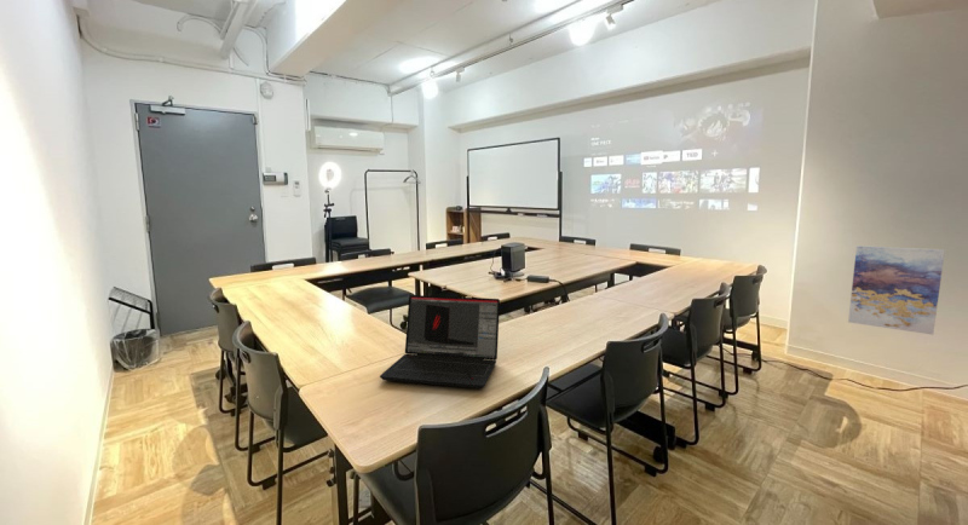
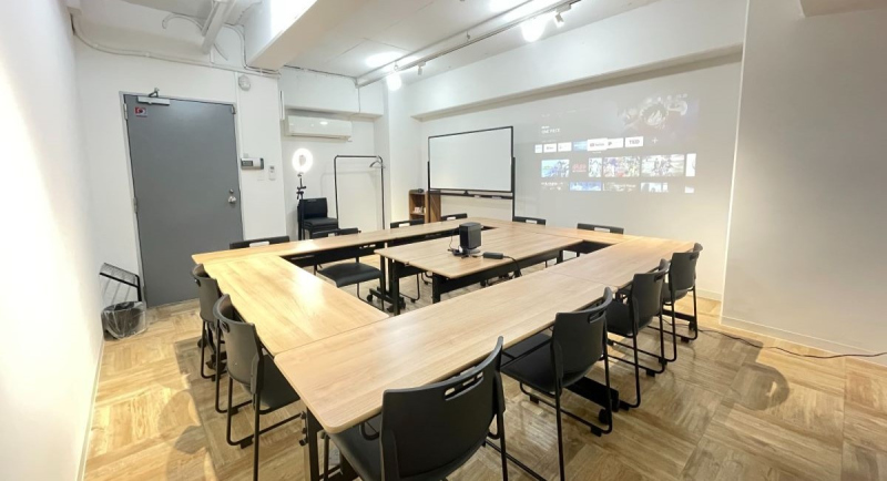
- laptop (443, 336)
- wall art (893, 288)
